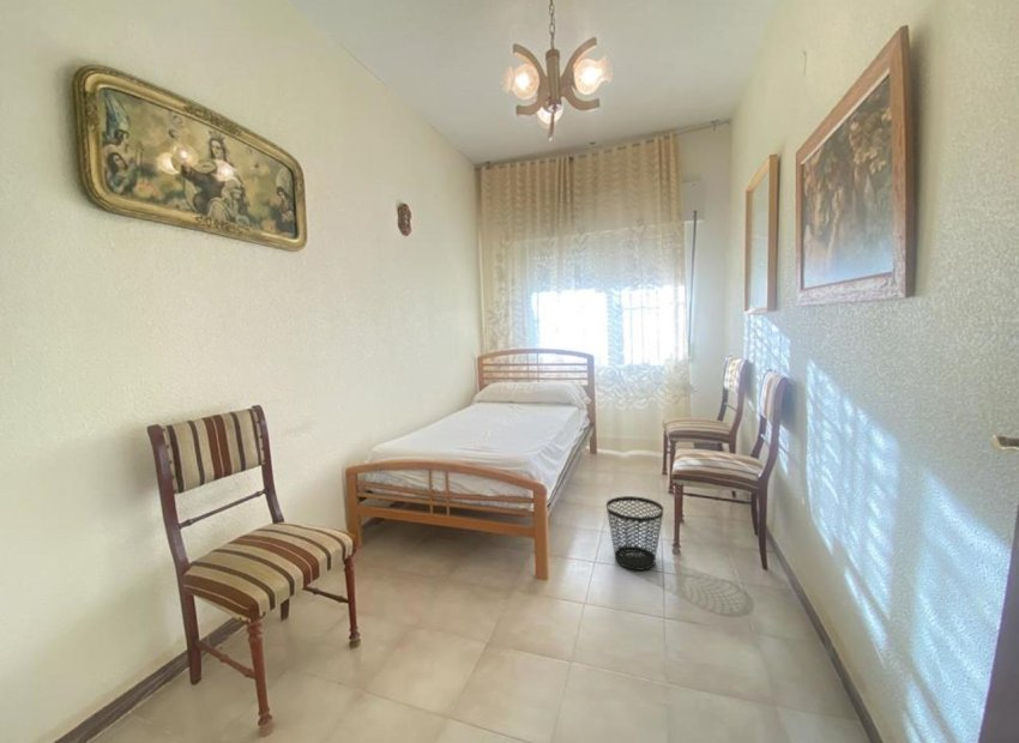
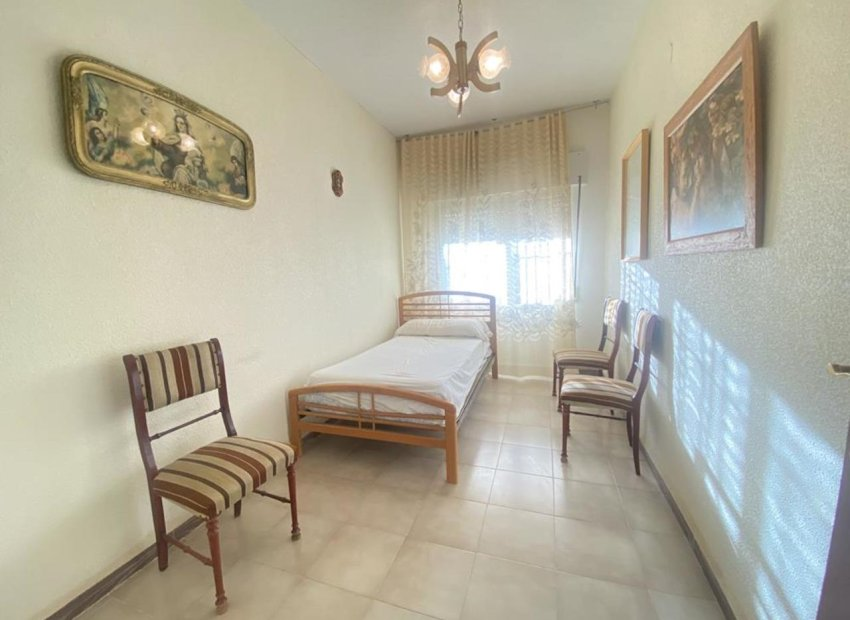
- wastebasket (634, 533)
